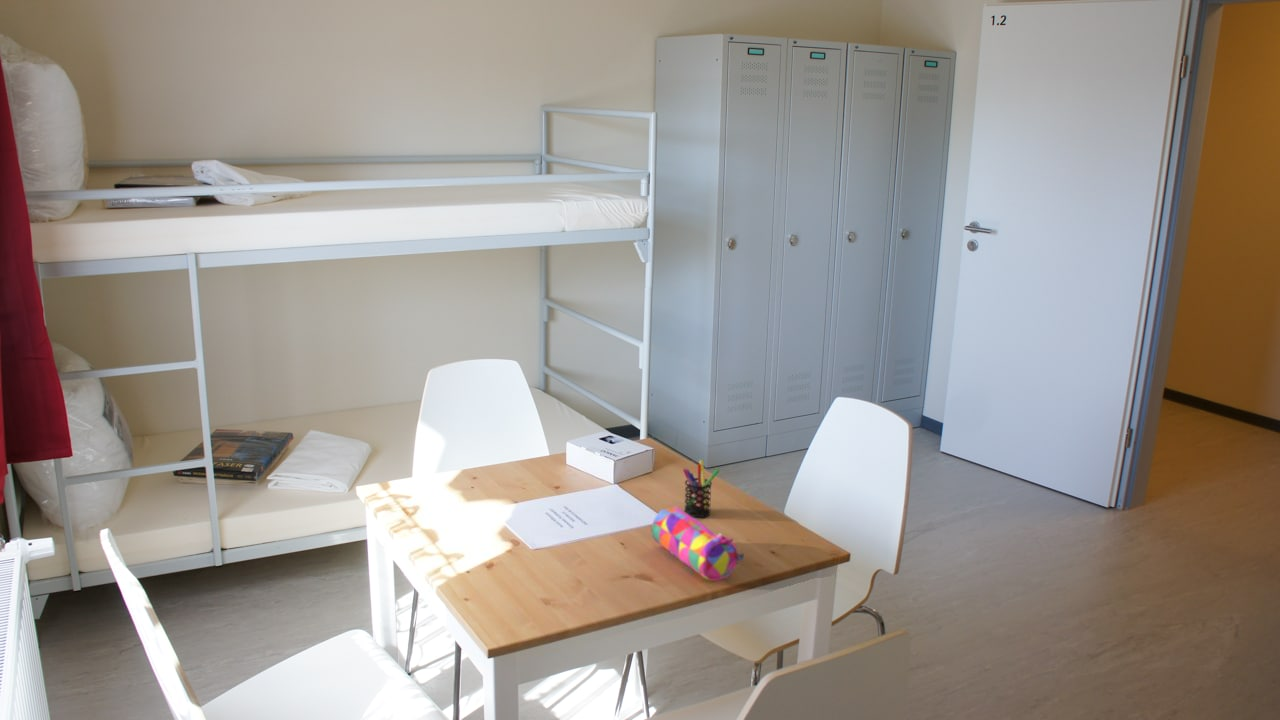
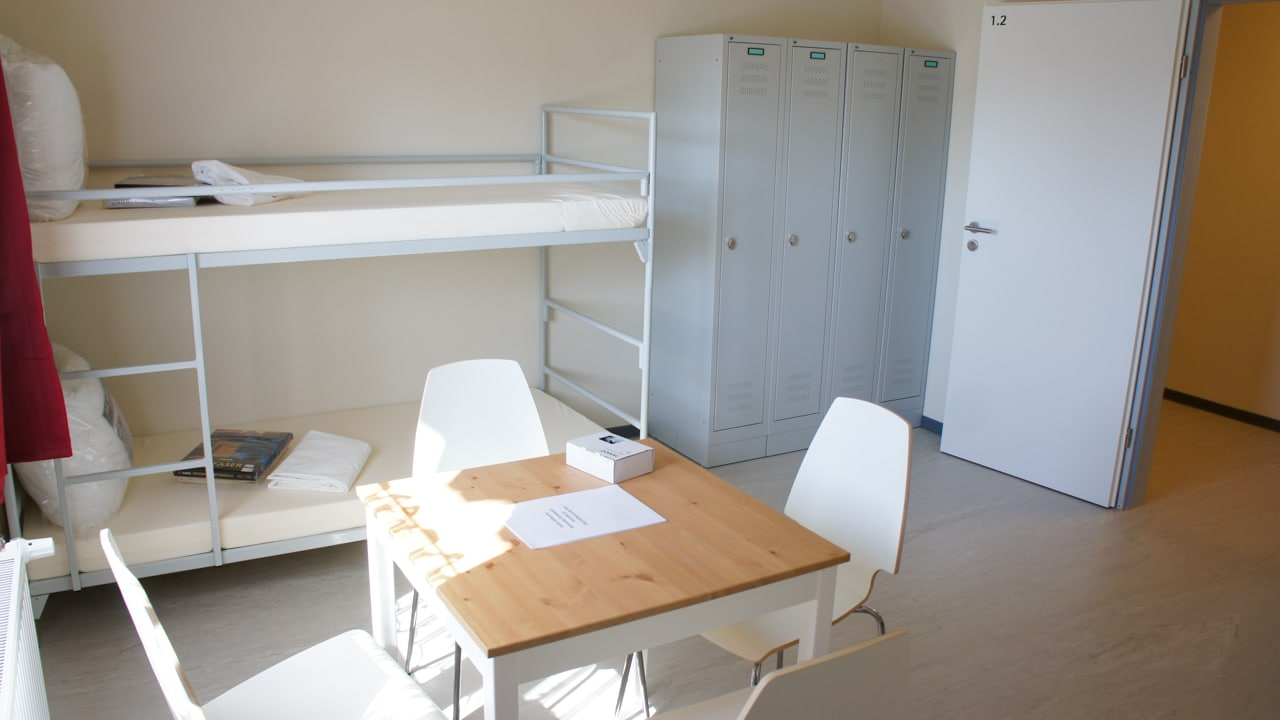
- pen holder (701, 486)
- pencil case (695, 541)
